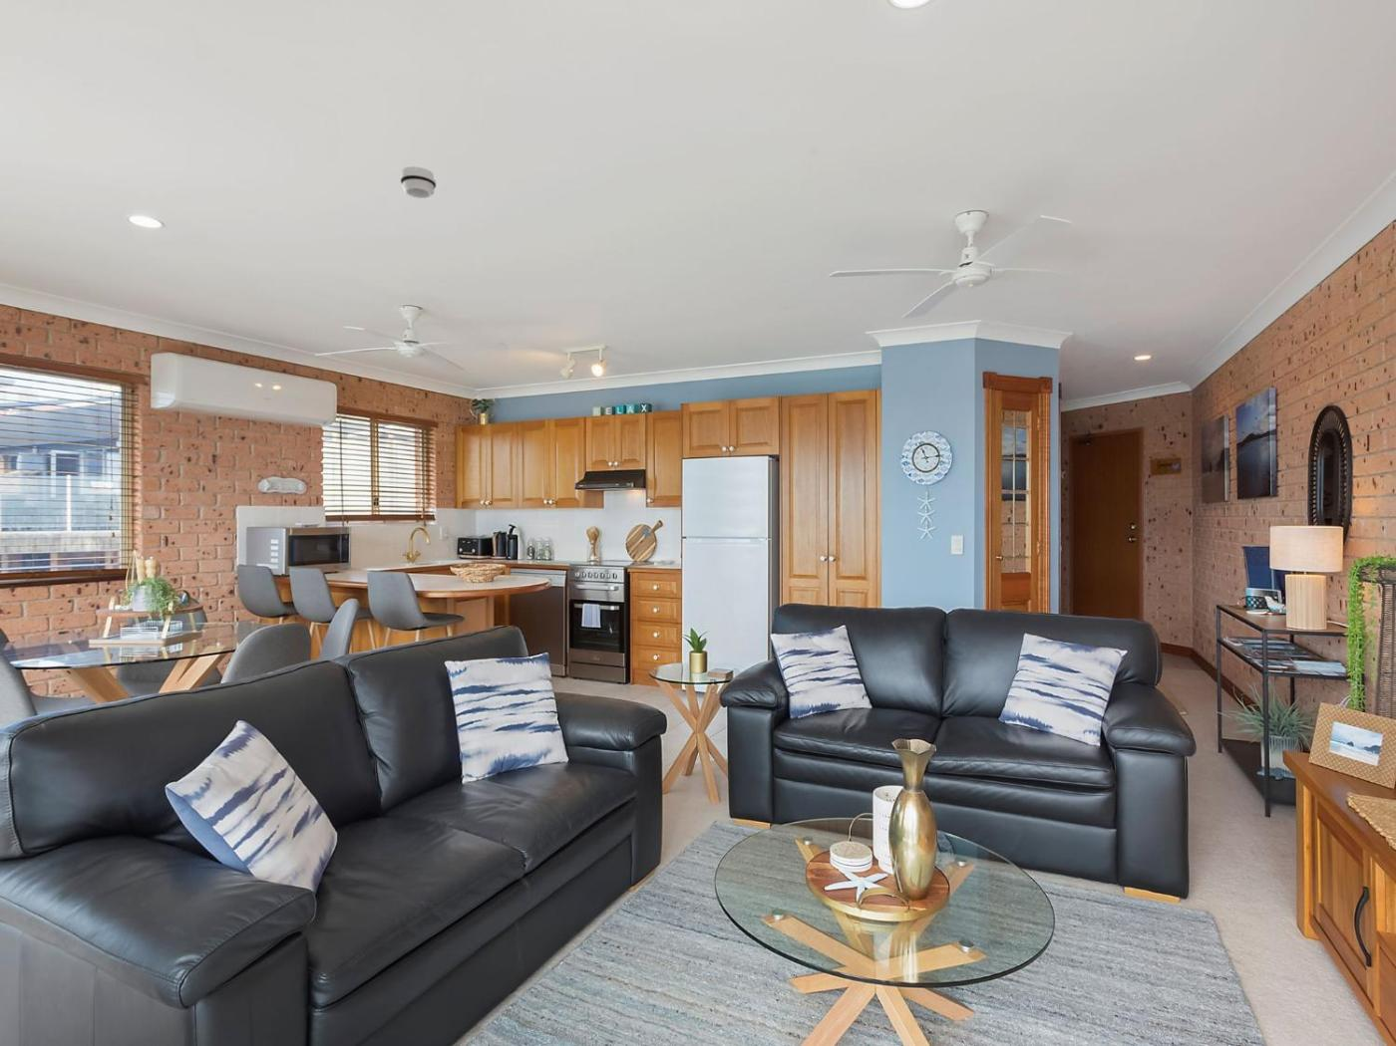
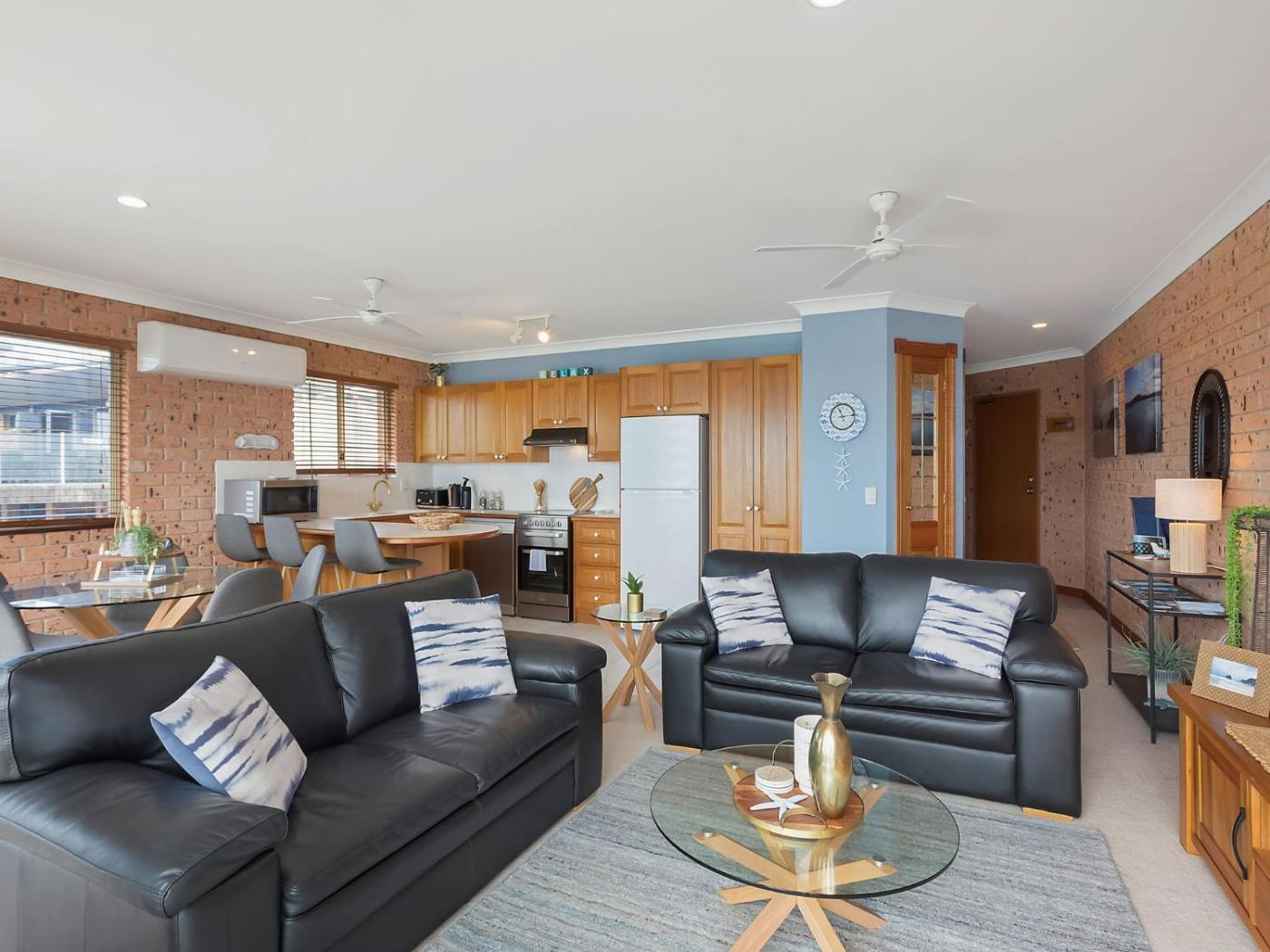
- smoke detector (418, 182)
